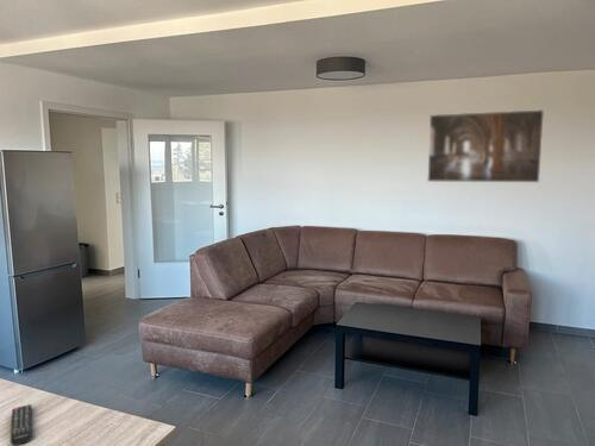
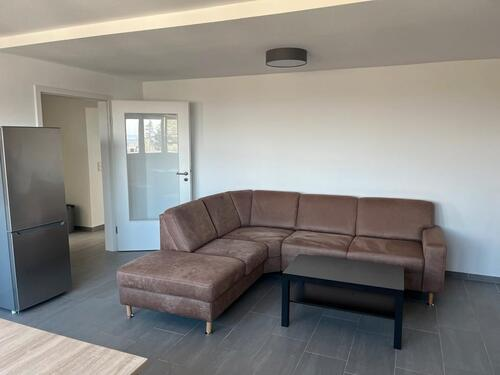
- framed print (482, 147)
- remote control (21, 422)
